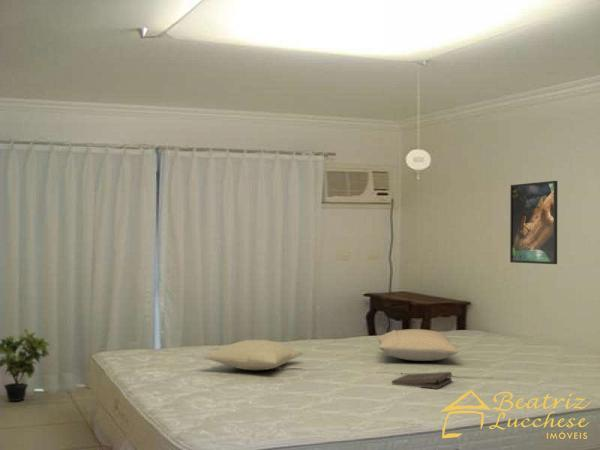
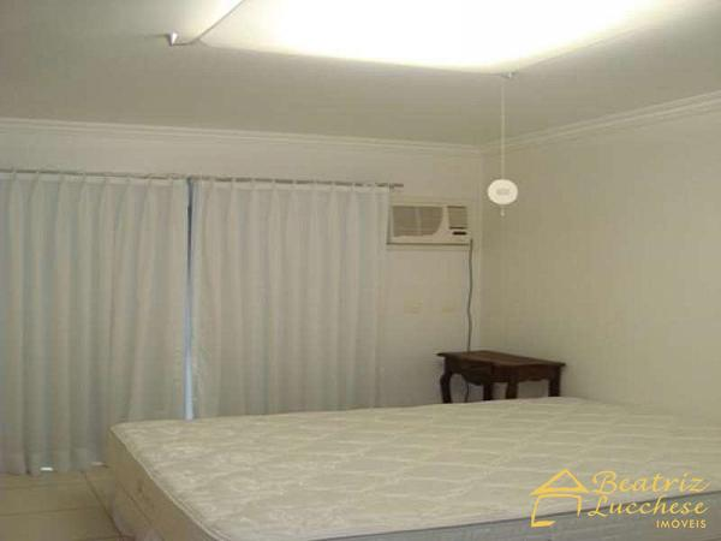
- pillow (254, 355)
- pillow (415, 344)
- pizza box (422, 378)
- potted plant (21, 364)
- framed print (532, 223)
